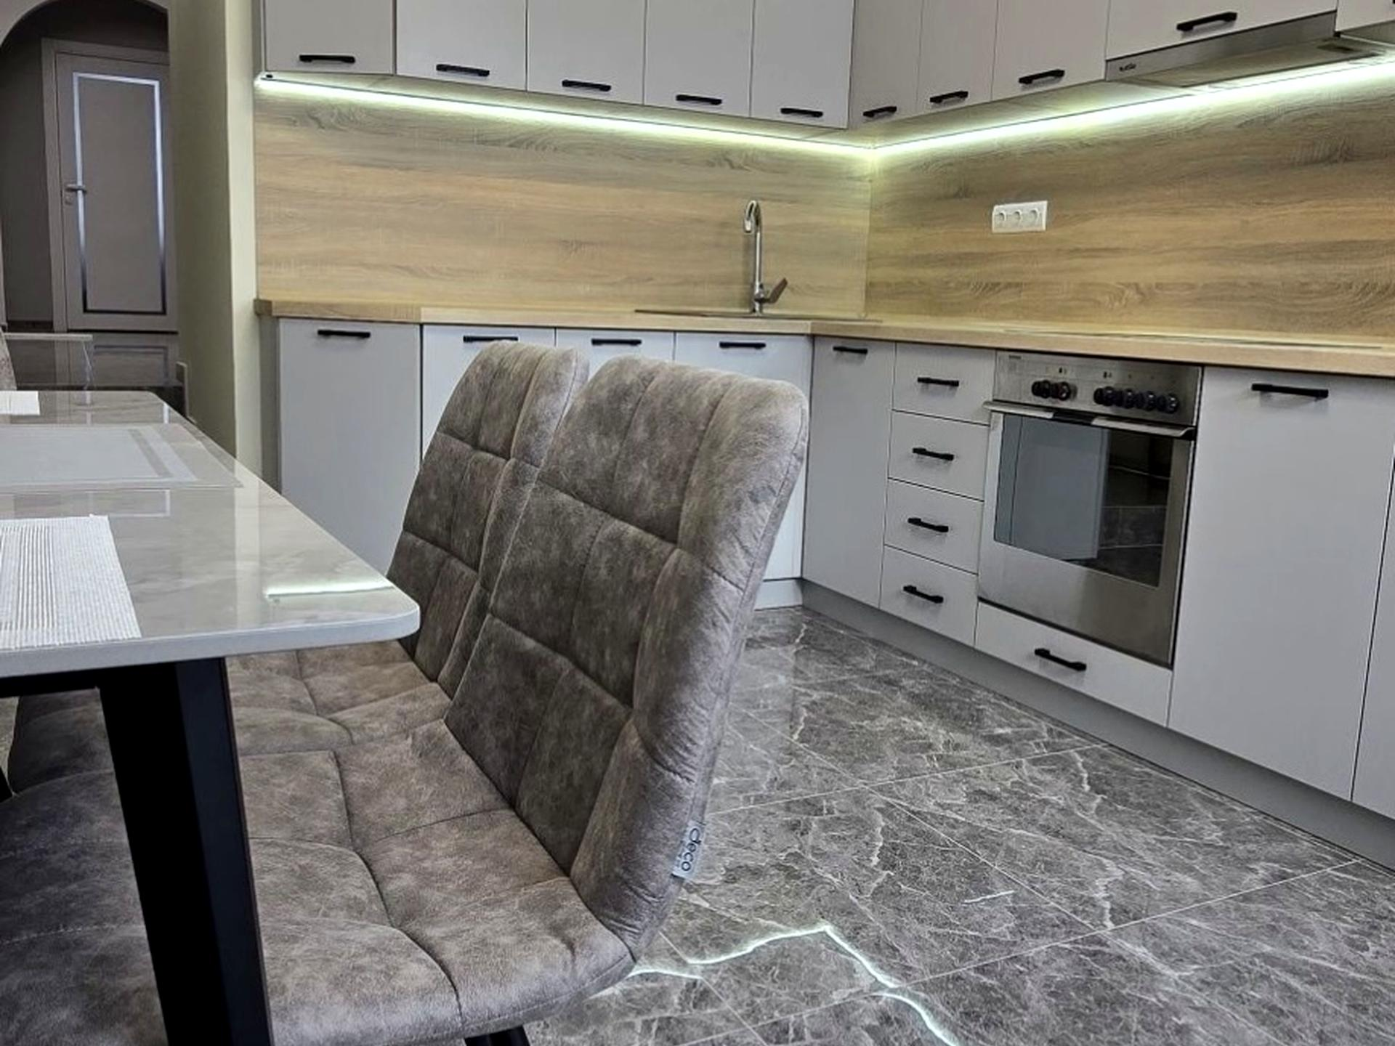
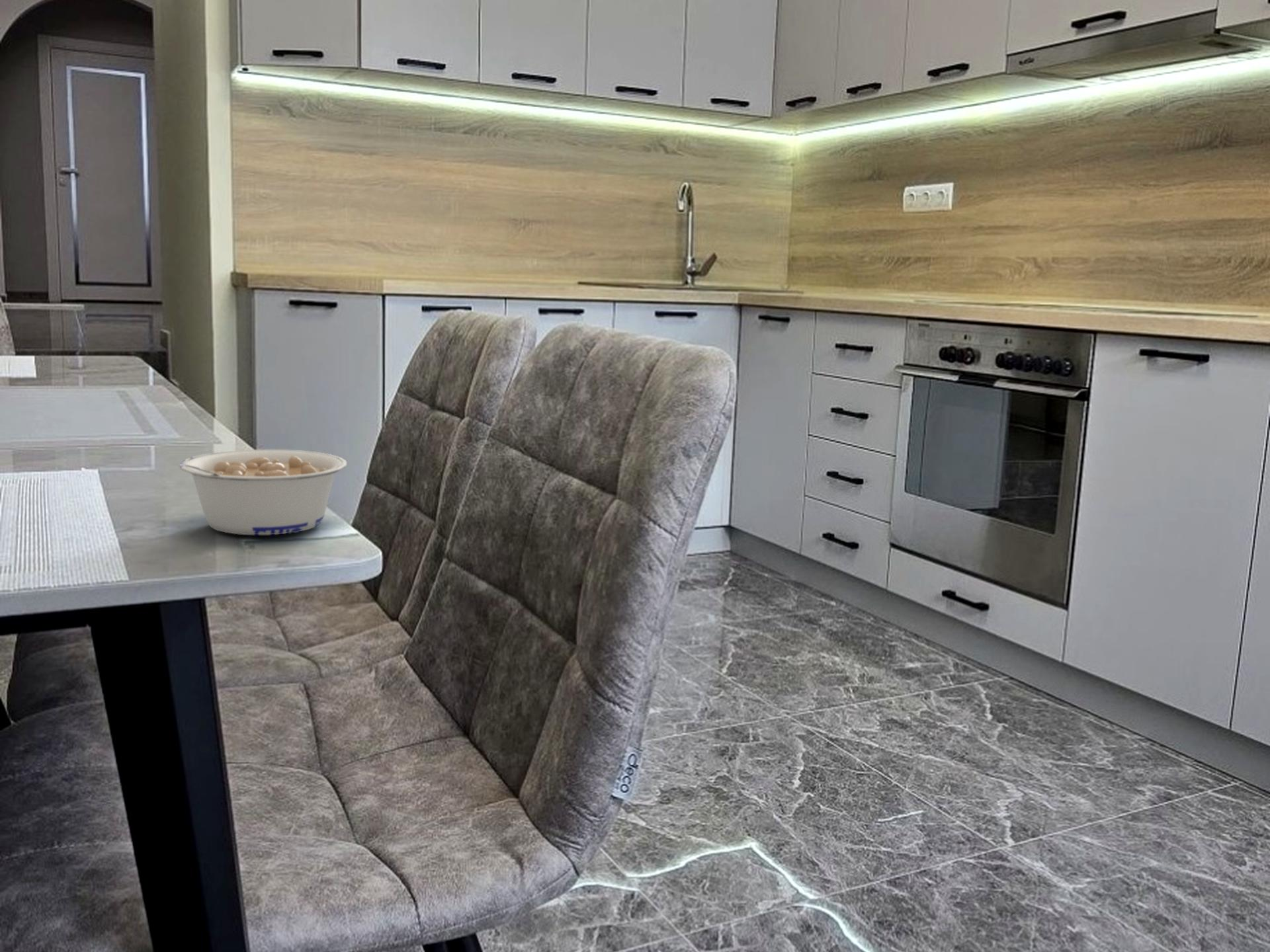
+ legume (265, 487)
